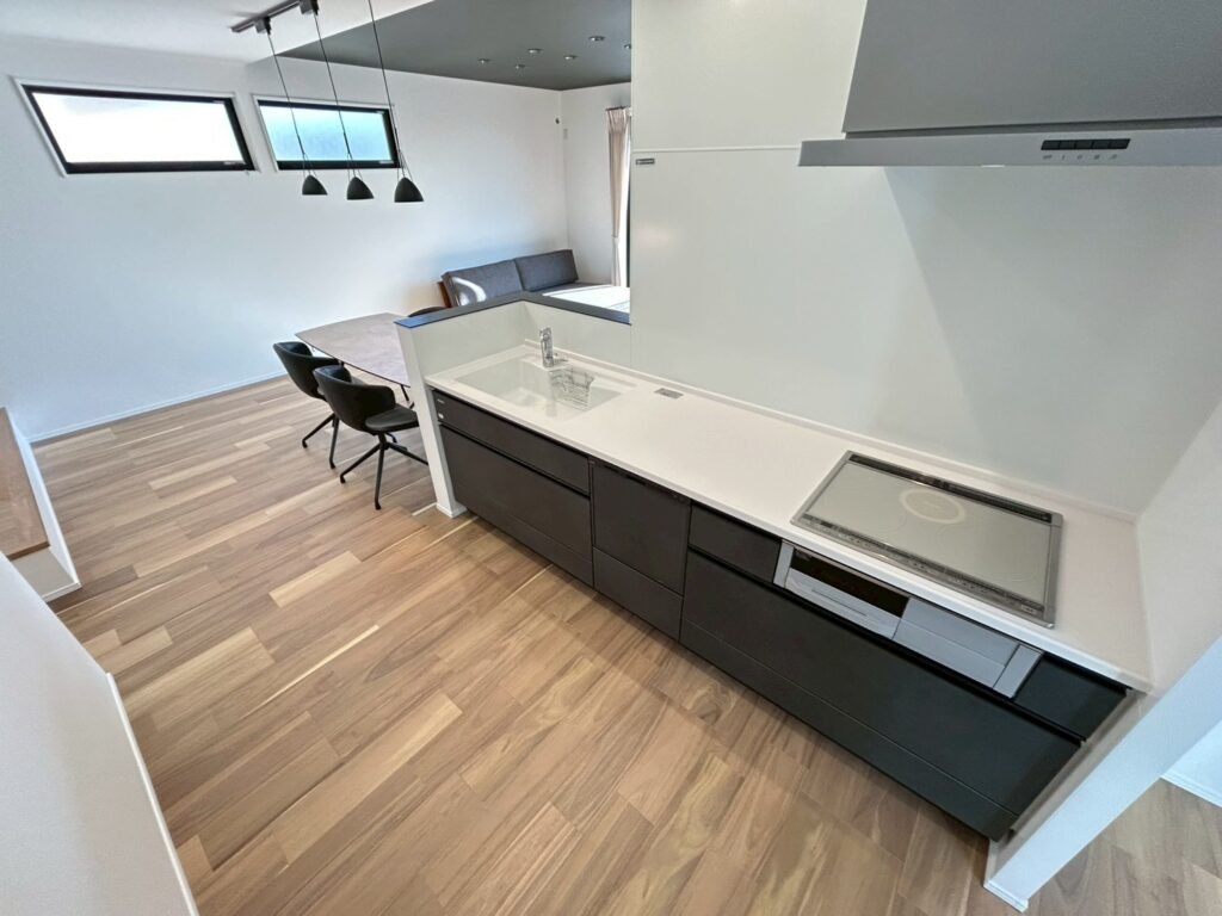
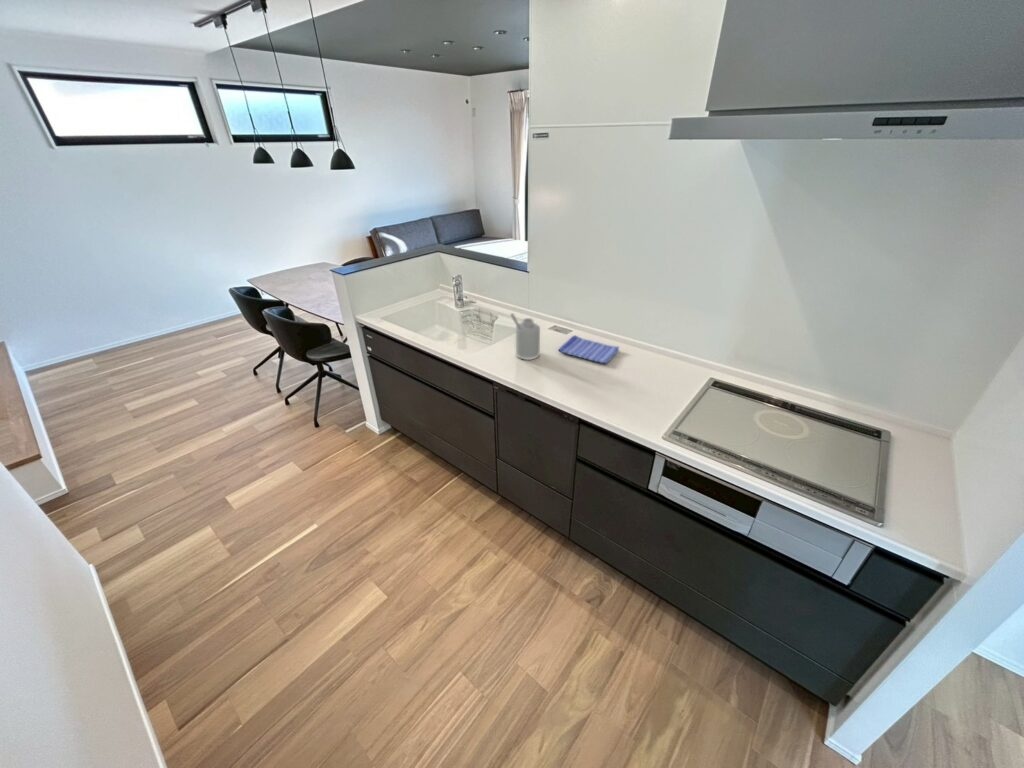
+ soap dispenser (524, 333)
+ dish towel (588, 348)
